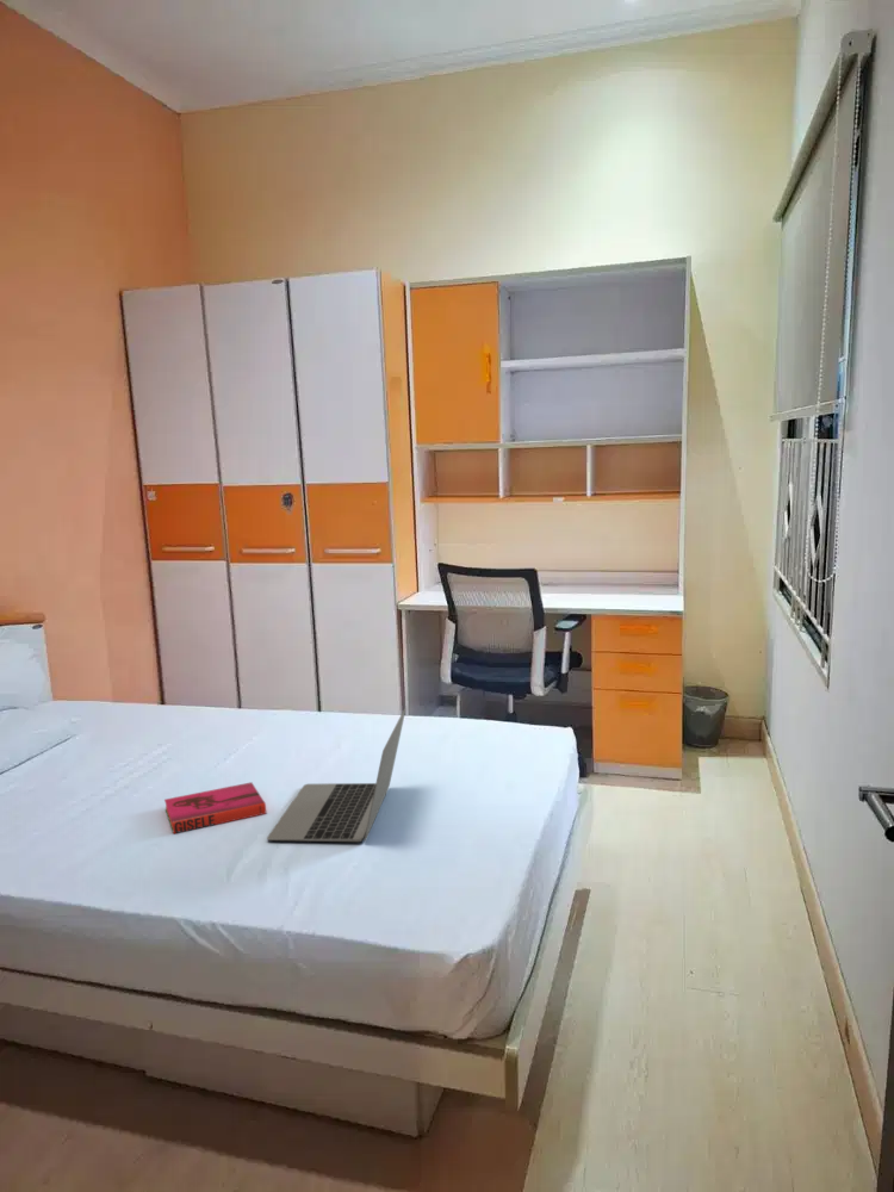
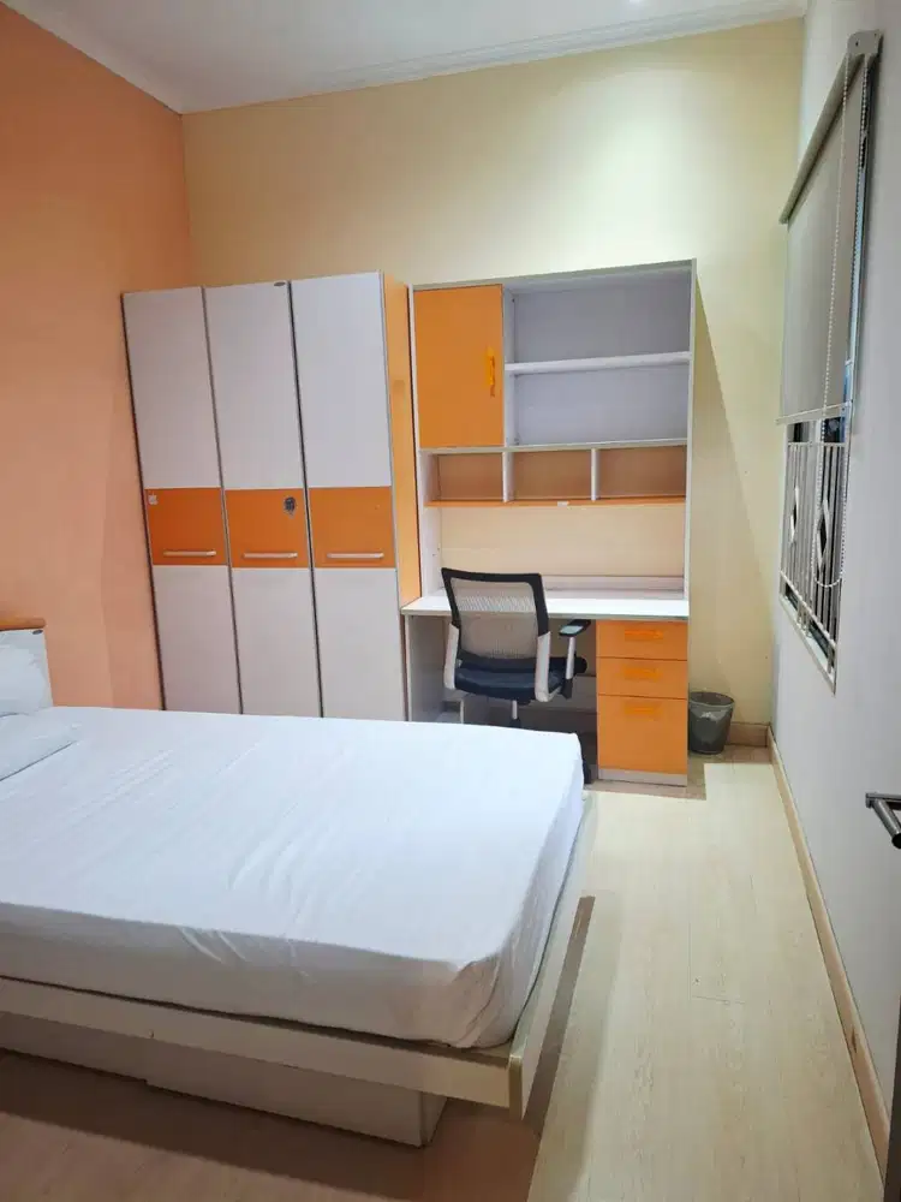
- laptop (340, 783)
- hardback book (215, 806)
